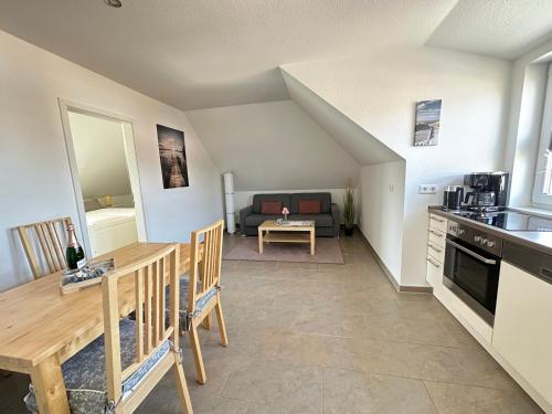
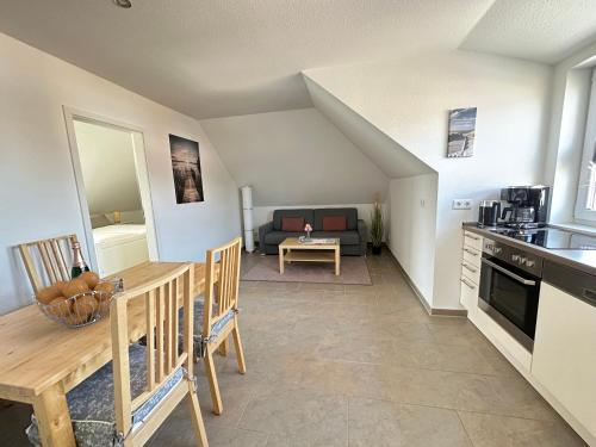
+ fruit basket (81, 298)
